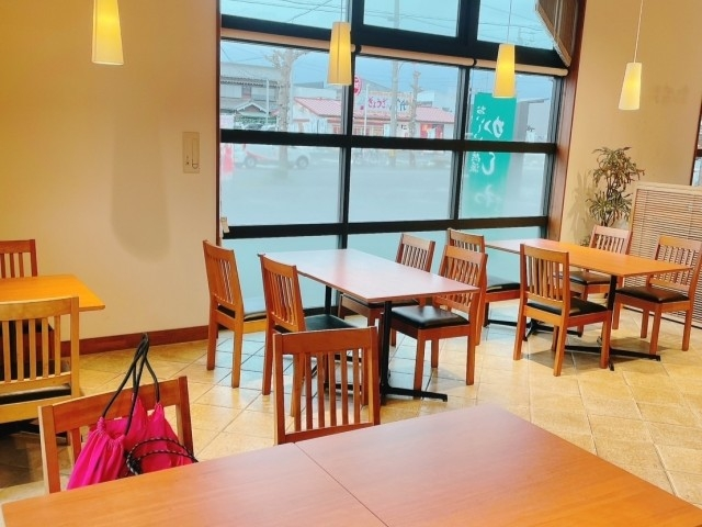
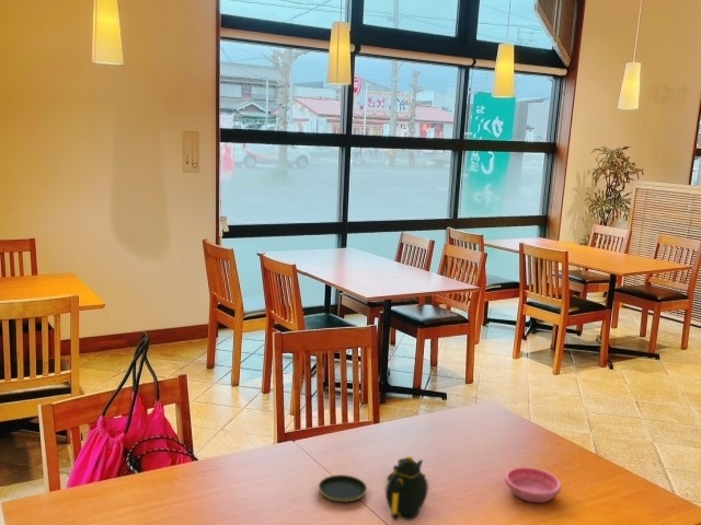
+ saucer (532, 486)
+ teapot (389, 474)
